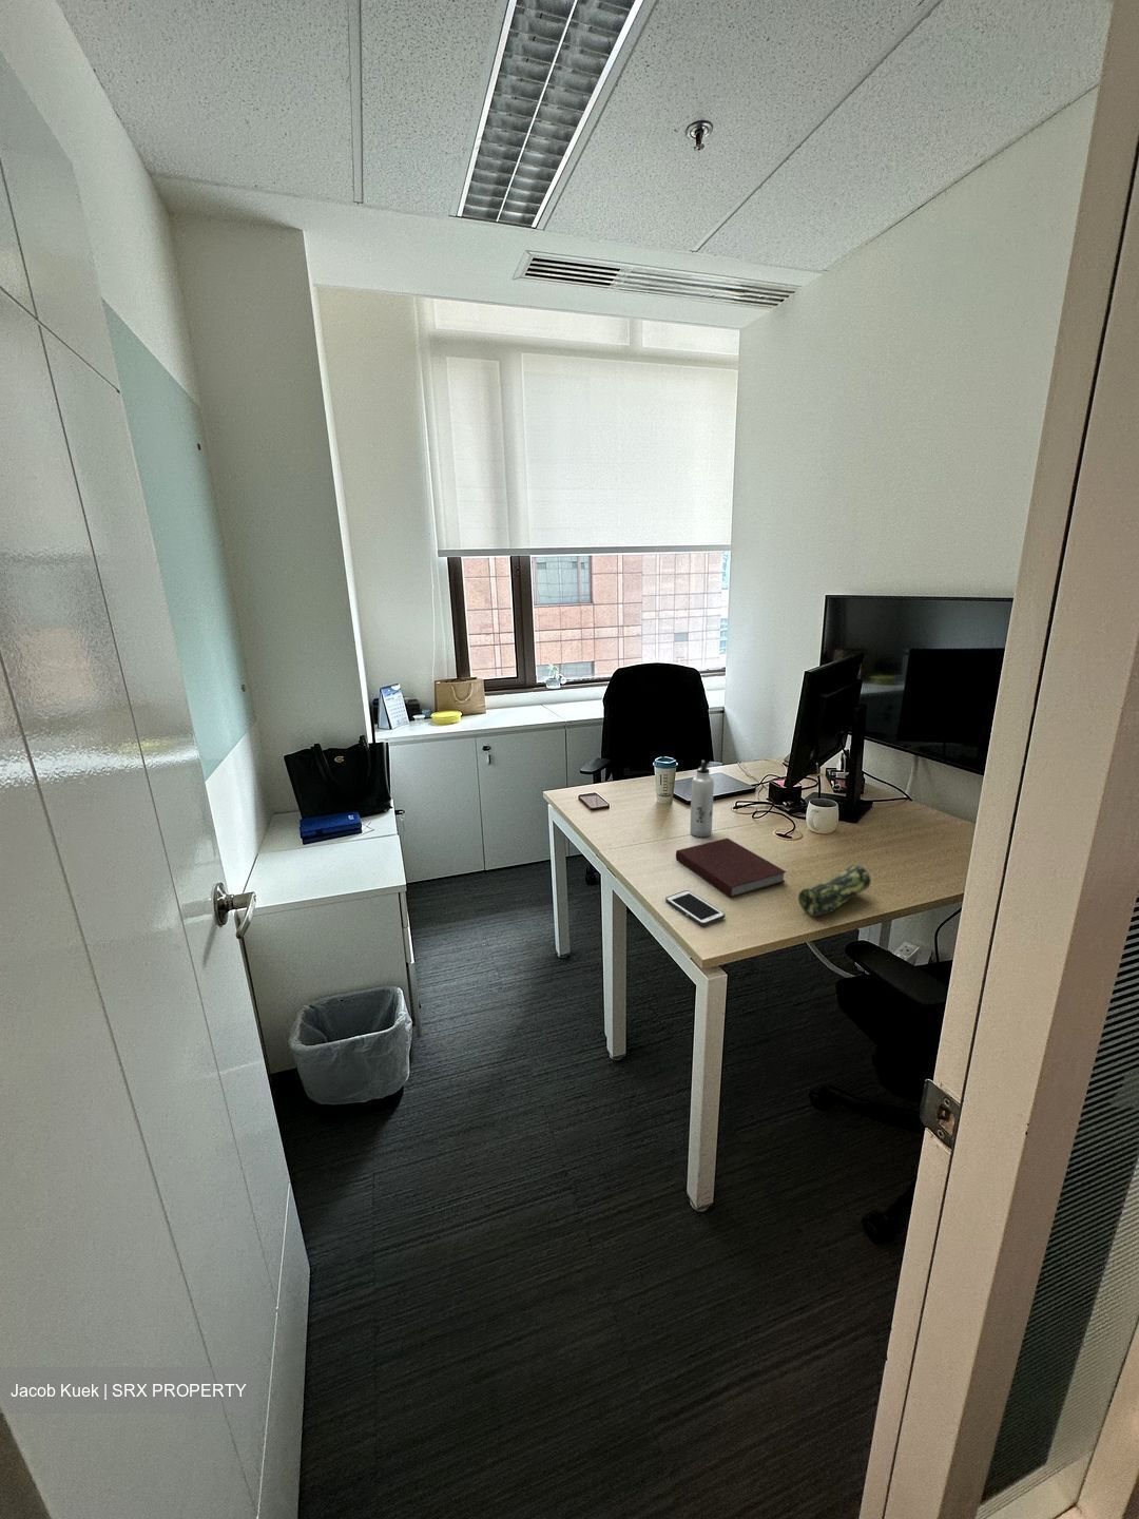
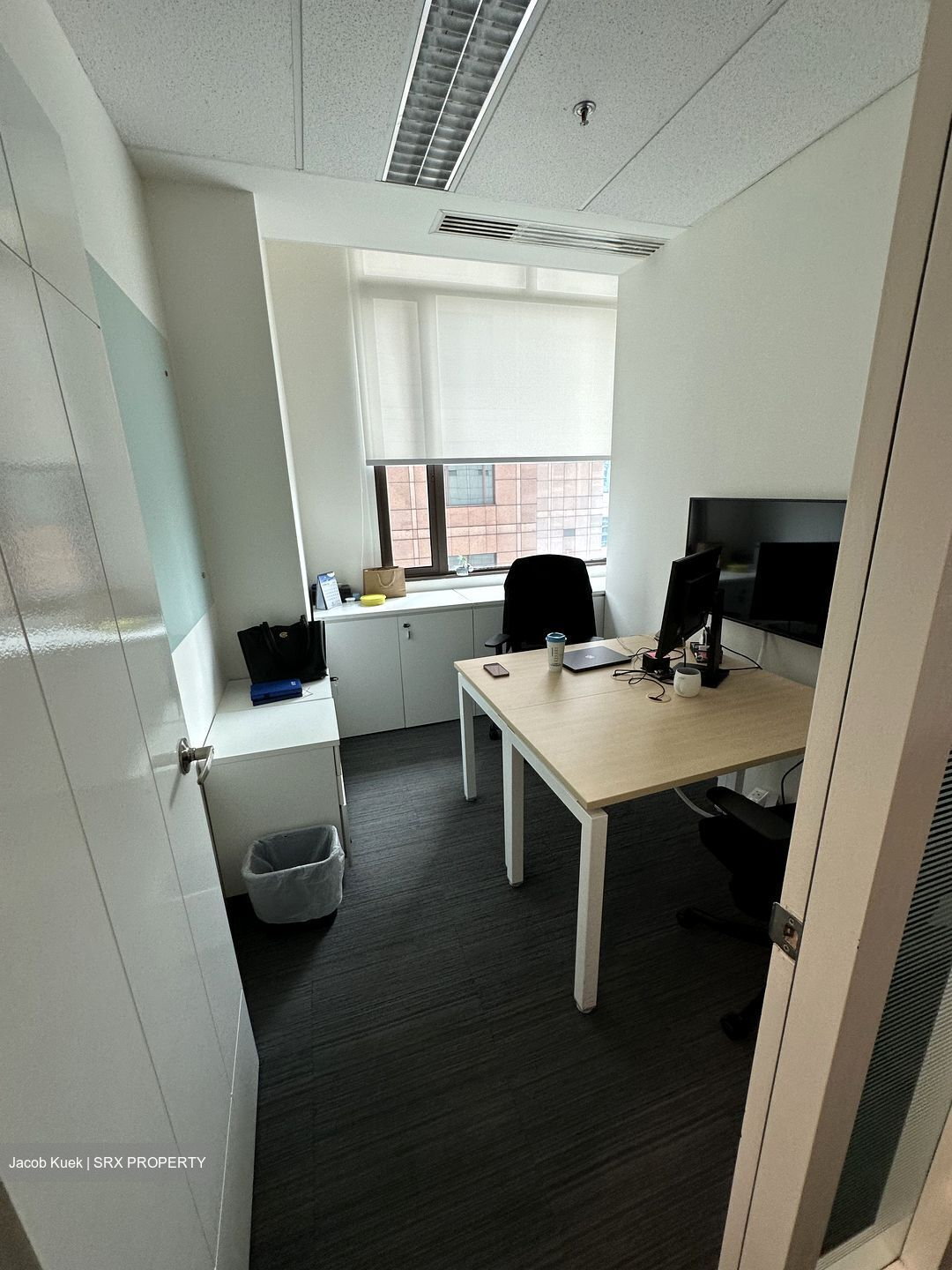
- water bottle (701, 798)
- notebook (727, 865)
- cell phone (694, 907)
- pencil case (835, 889)
